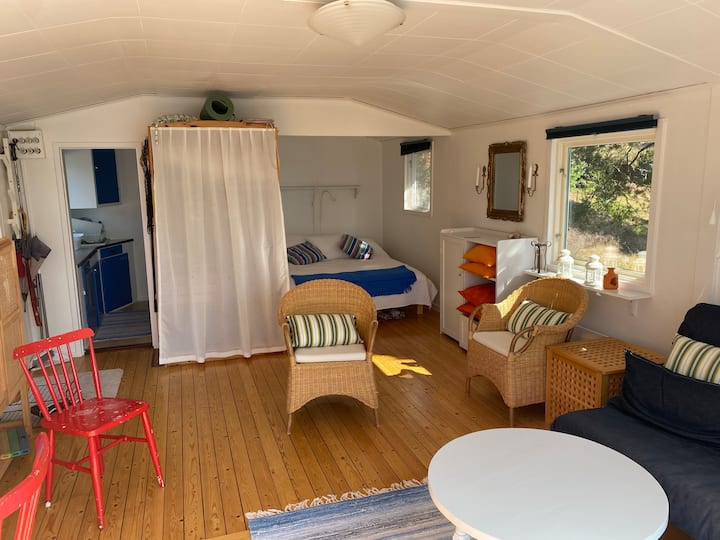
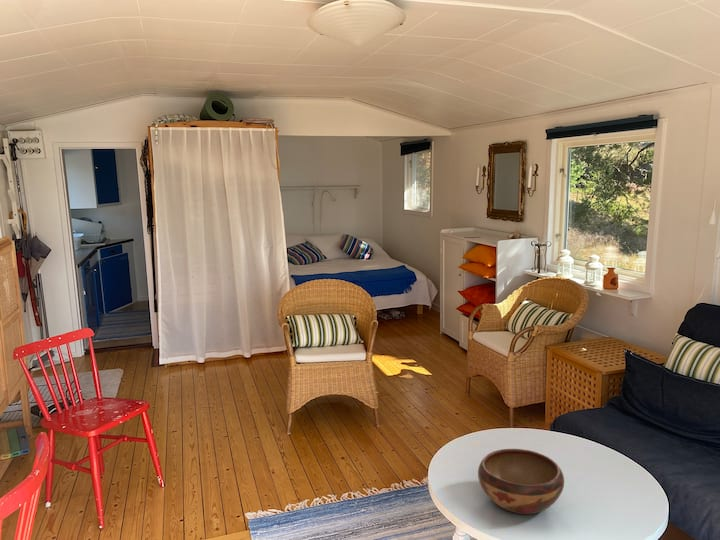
+ decorative bowl (520, 483)
